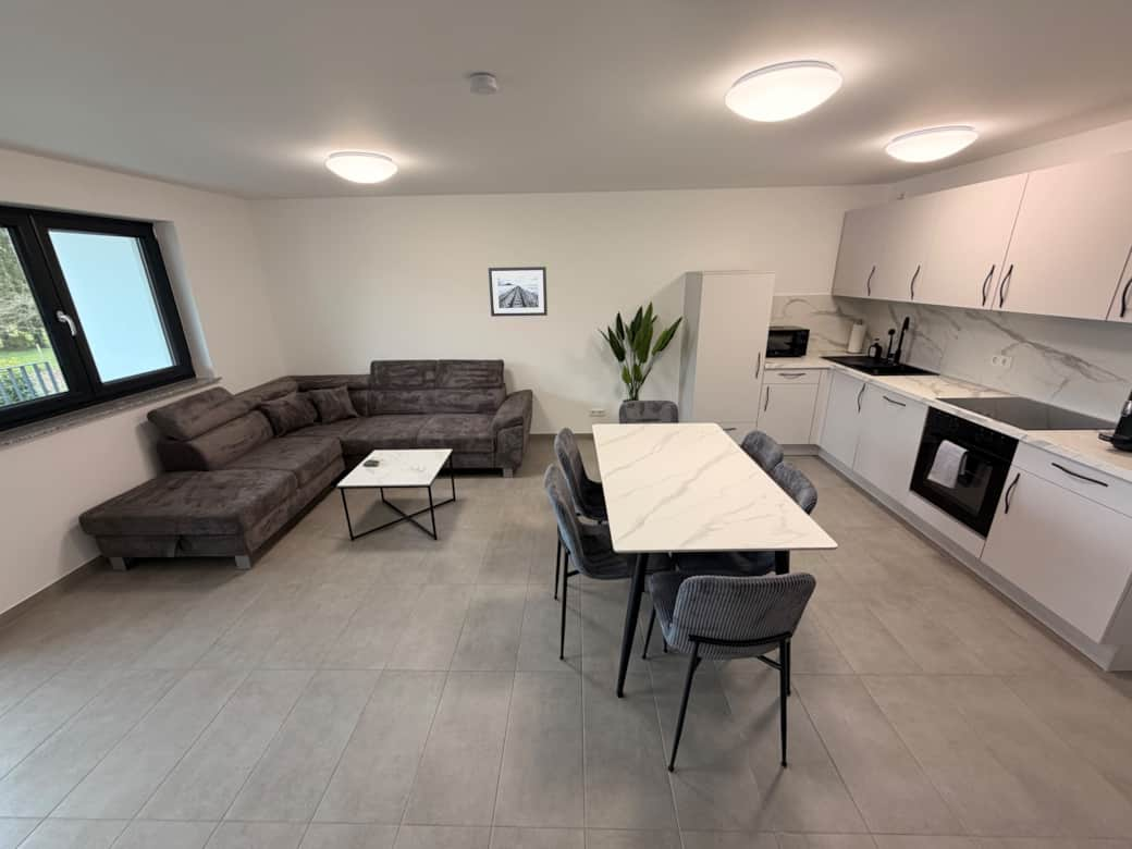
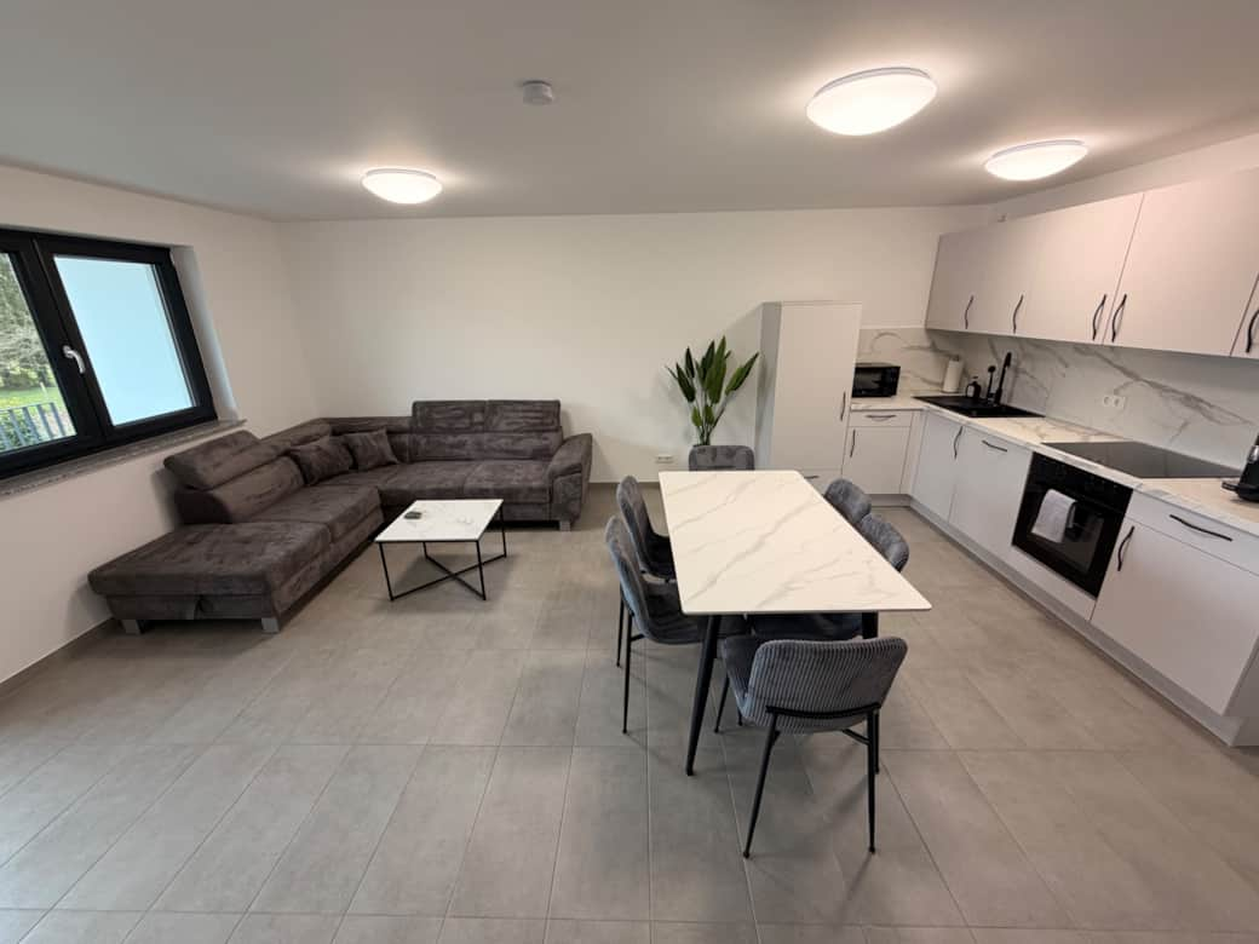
- wall art (518, 292)
